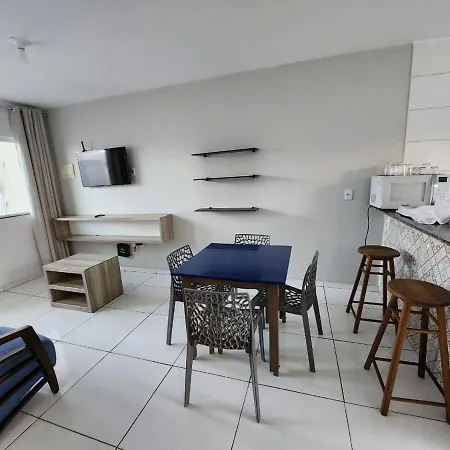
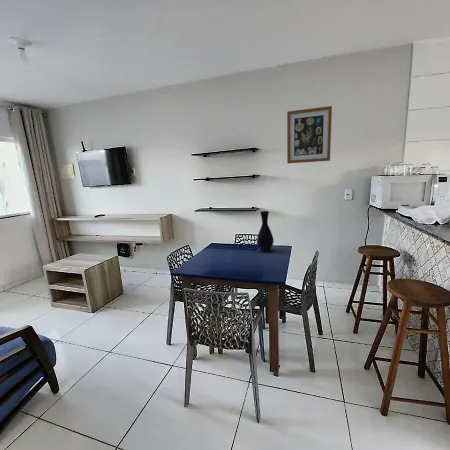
+ vase (265, 231)
+ wall art (308, 136)
